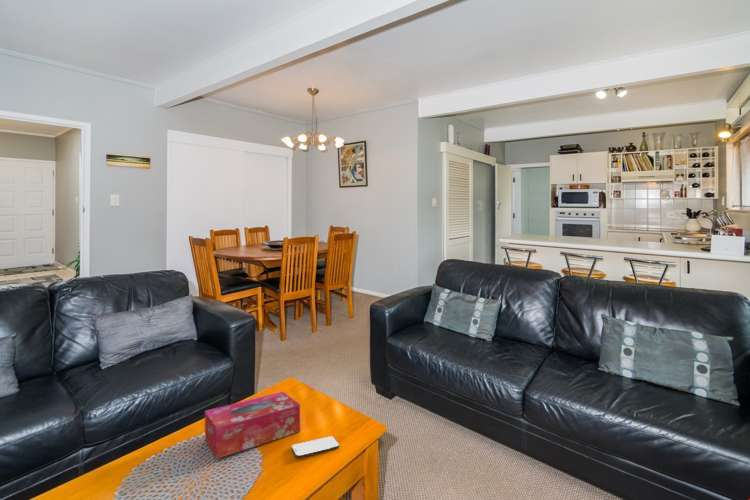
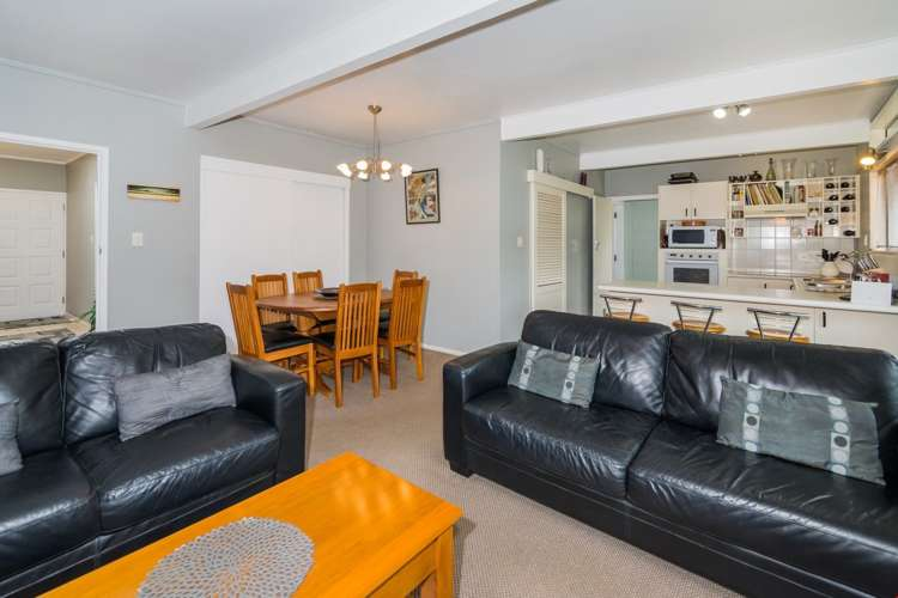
- smartphone (315, 446)
- tissue box (253, 421)
